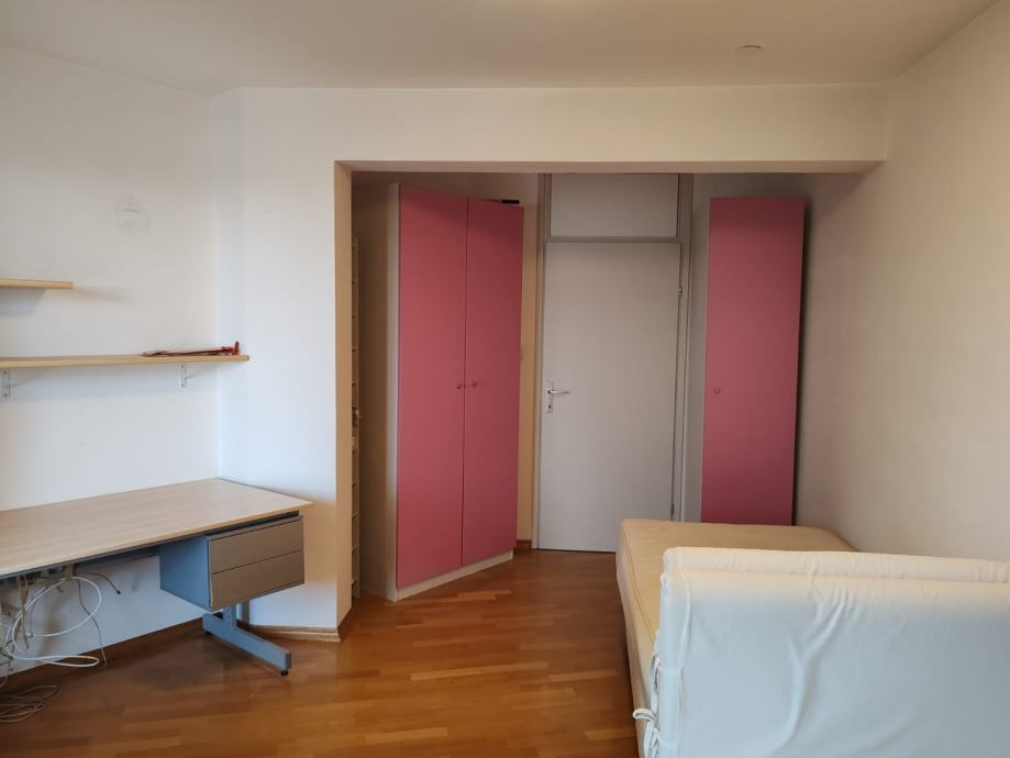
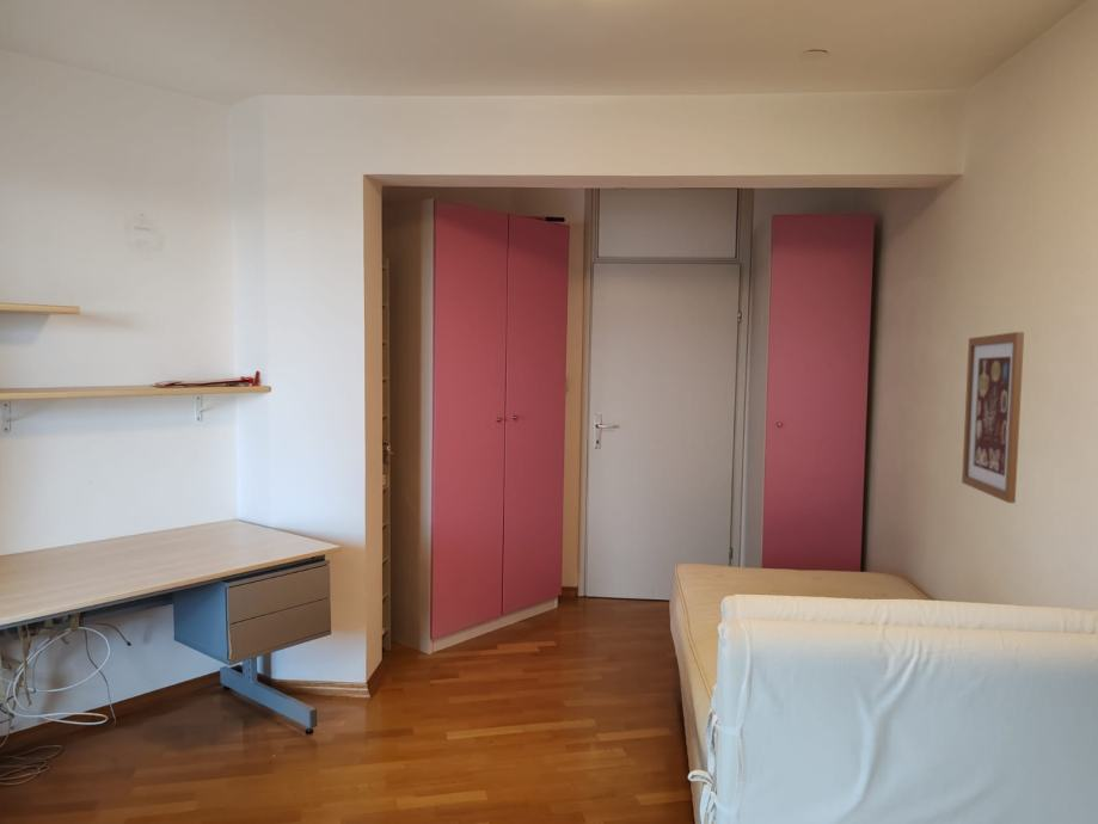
+ wall art (989, 413)
